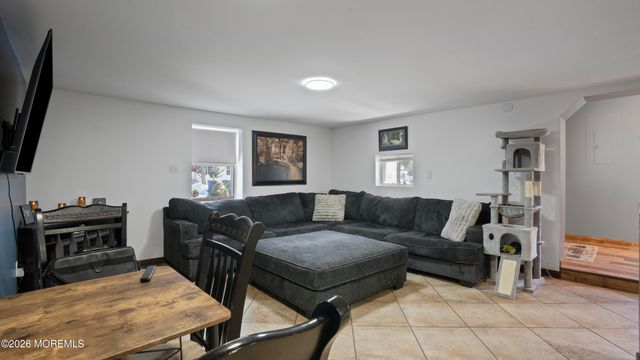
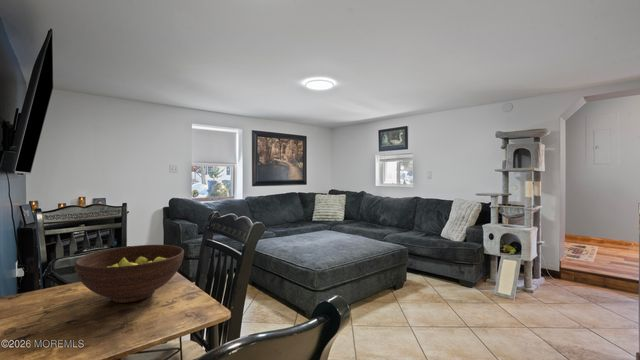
+ fruit bowl (133, 275)
